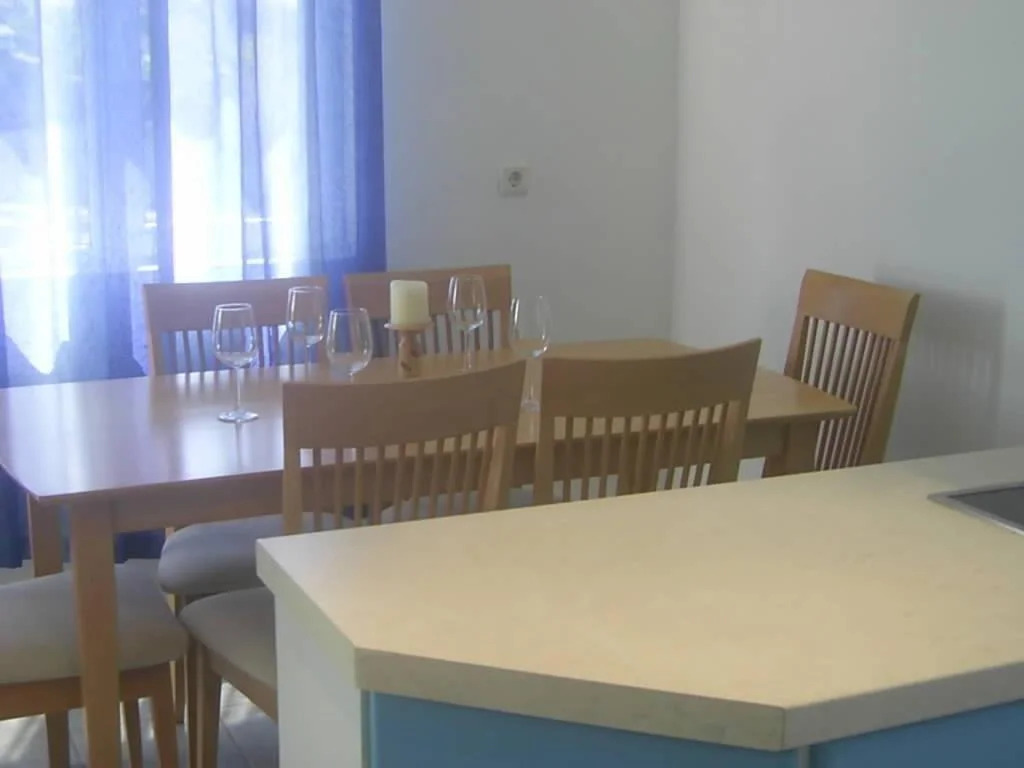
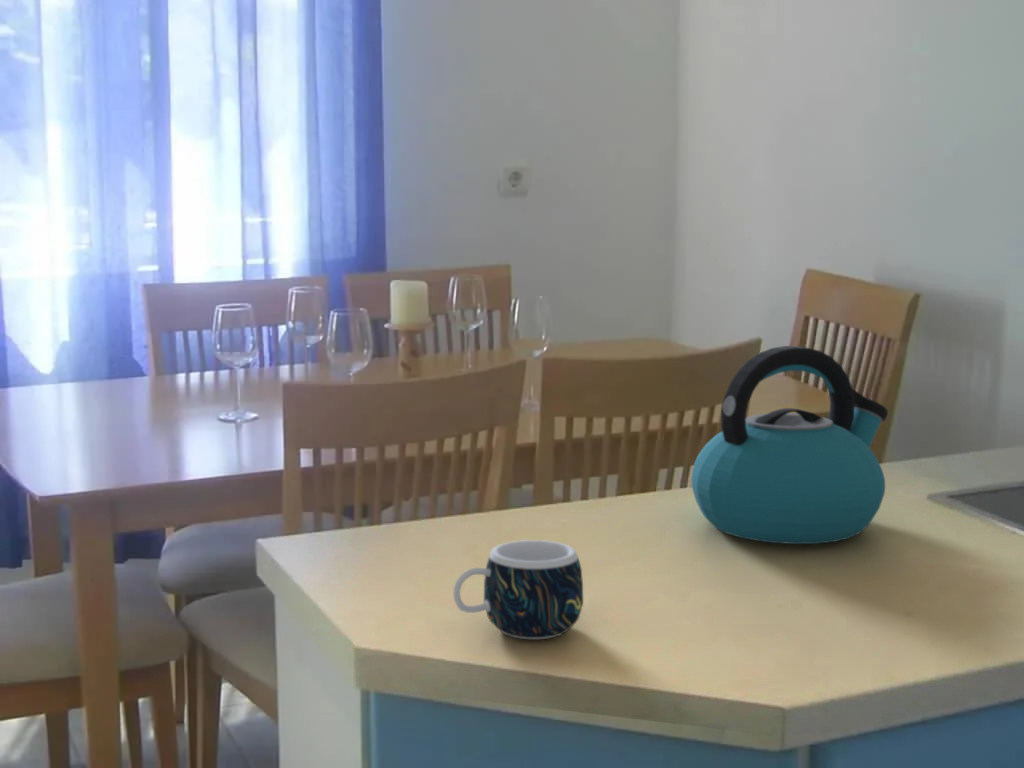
+ kettle (799, 435)
+ mug (517, 591)
